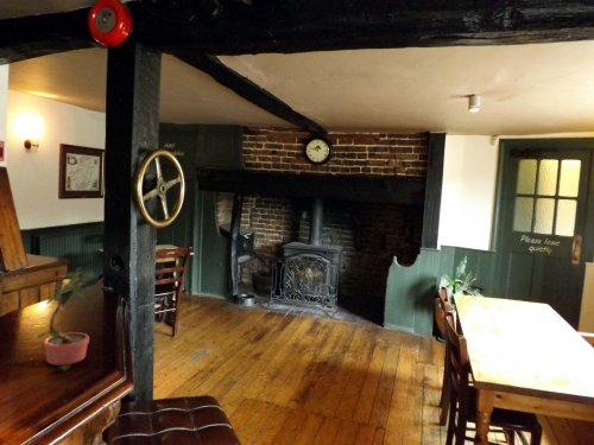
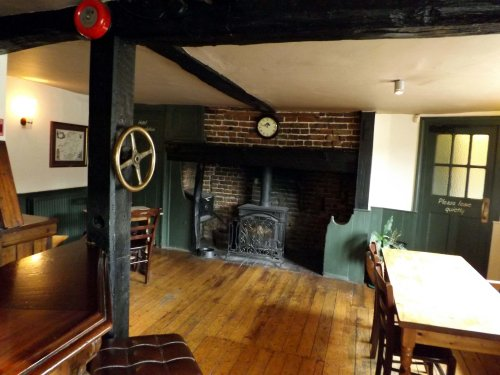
- potted plant (70, 305)
